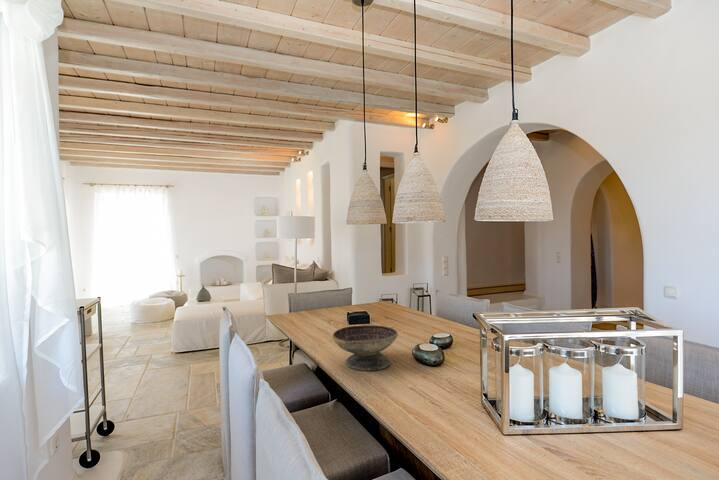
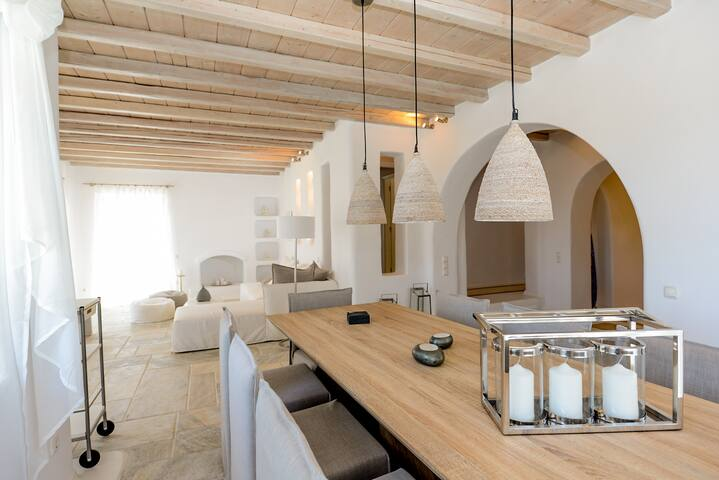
- decorative bowl (365, 346)
